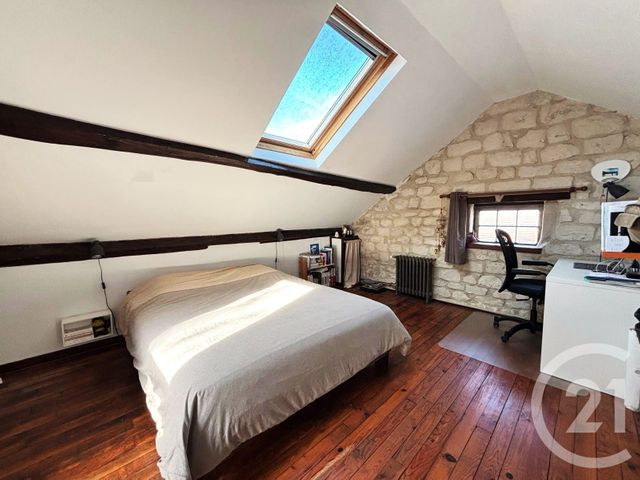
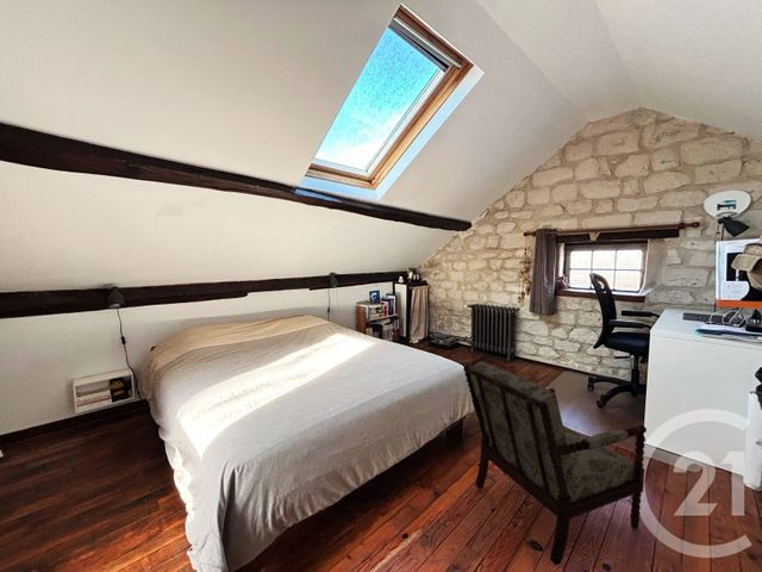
+ armchair (546, 439)
